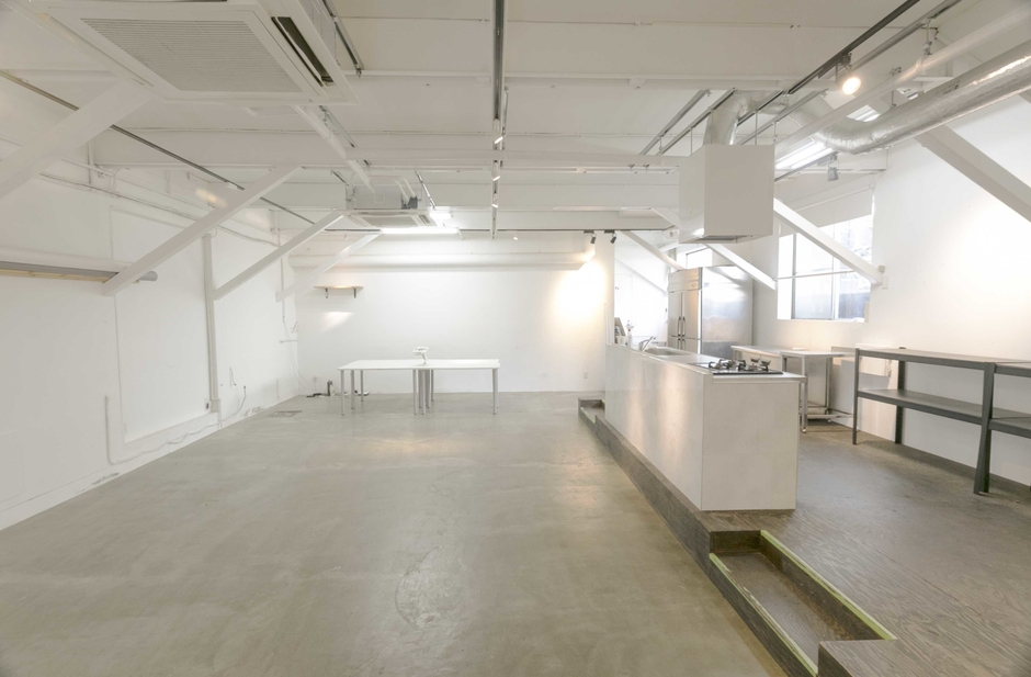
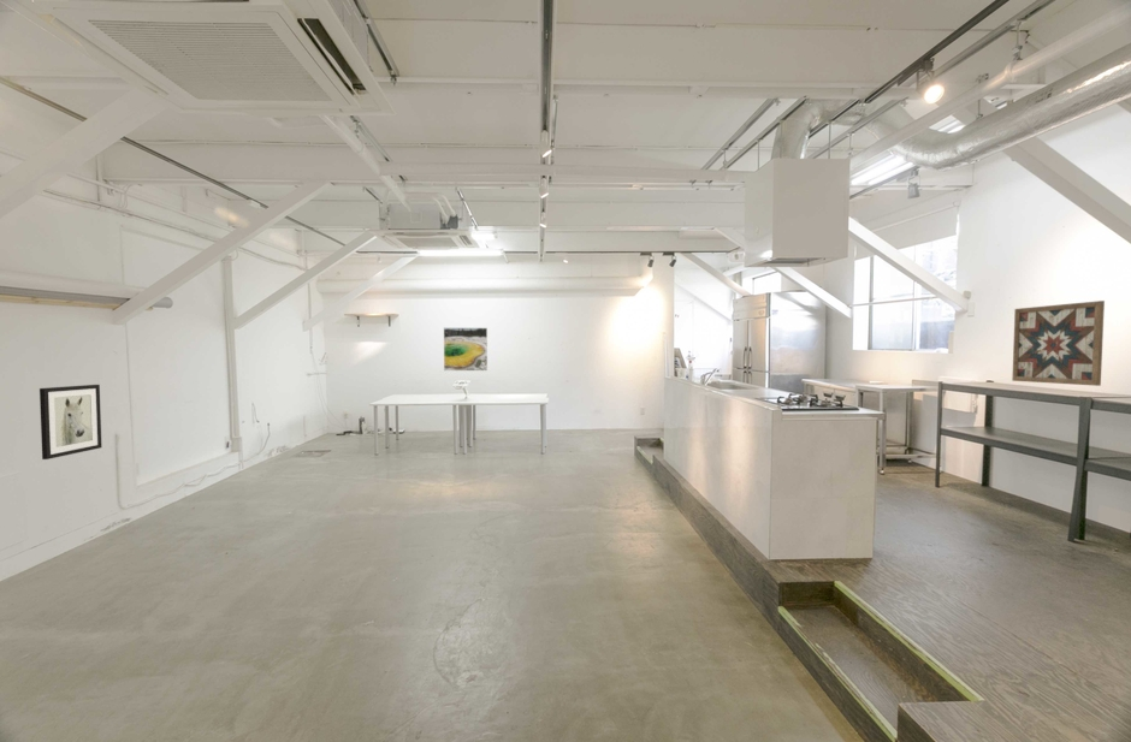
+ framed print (466, 349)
+ wall art (72, 420)
+ wall art (1054, 344)
